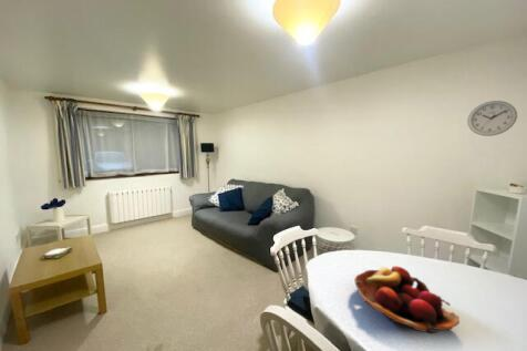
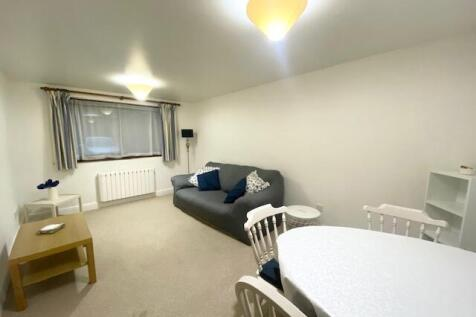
- wall clock (490, 118)
- fruit basket (397, 291)
